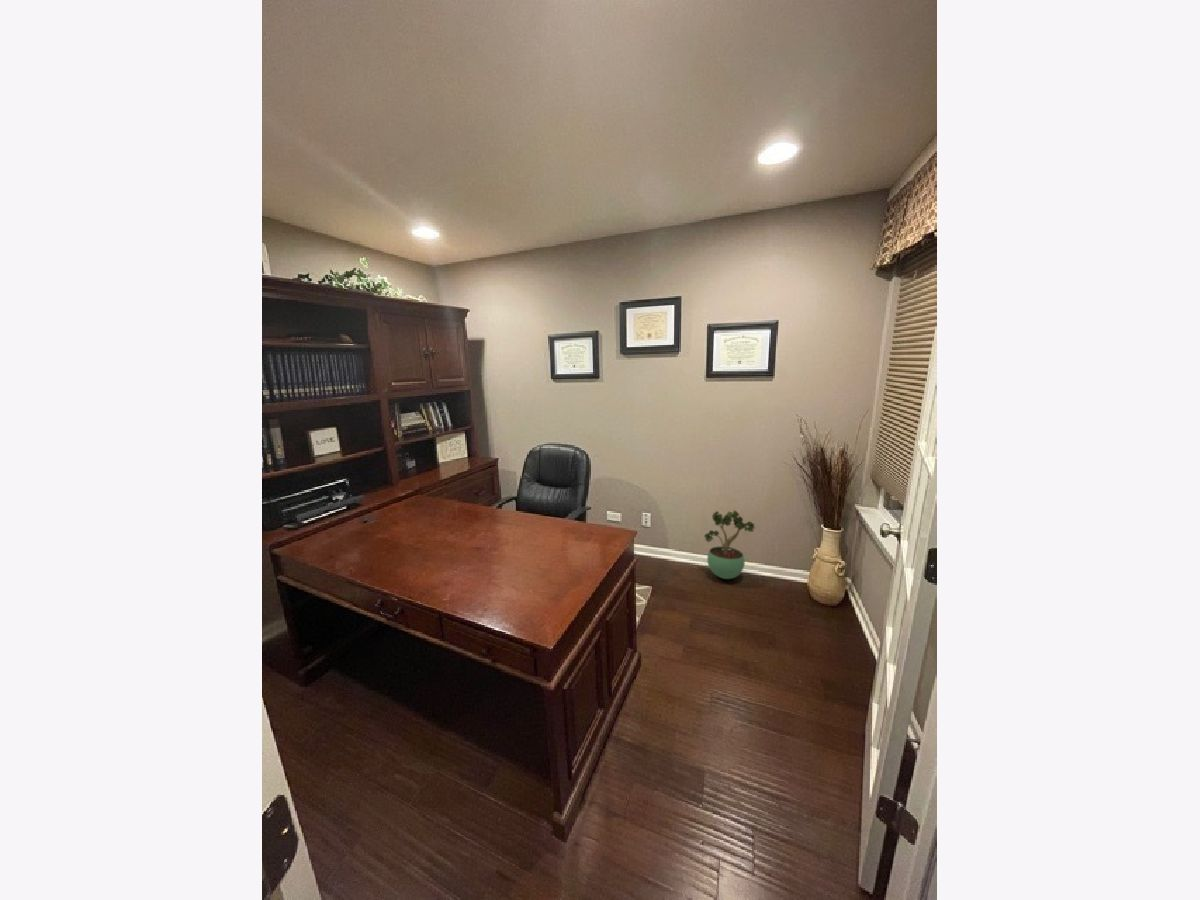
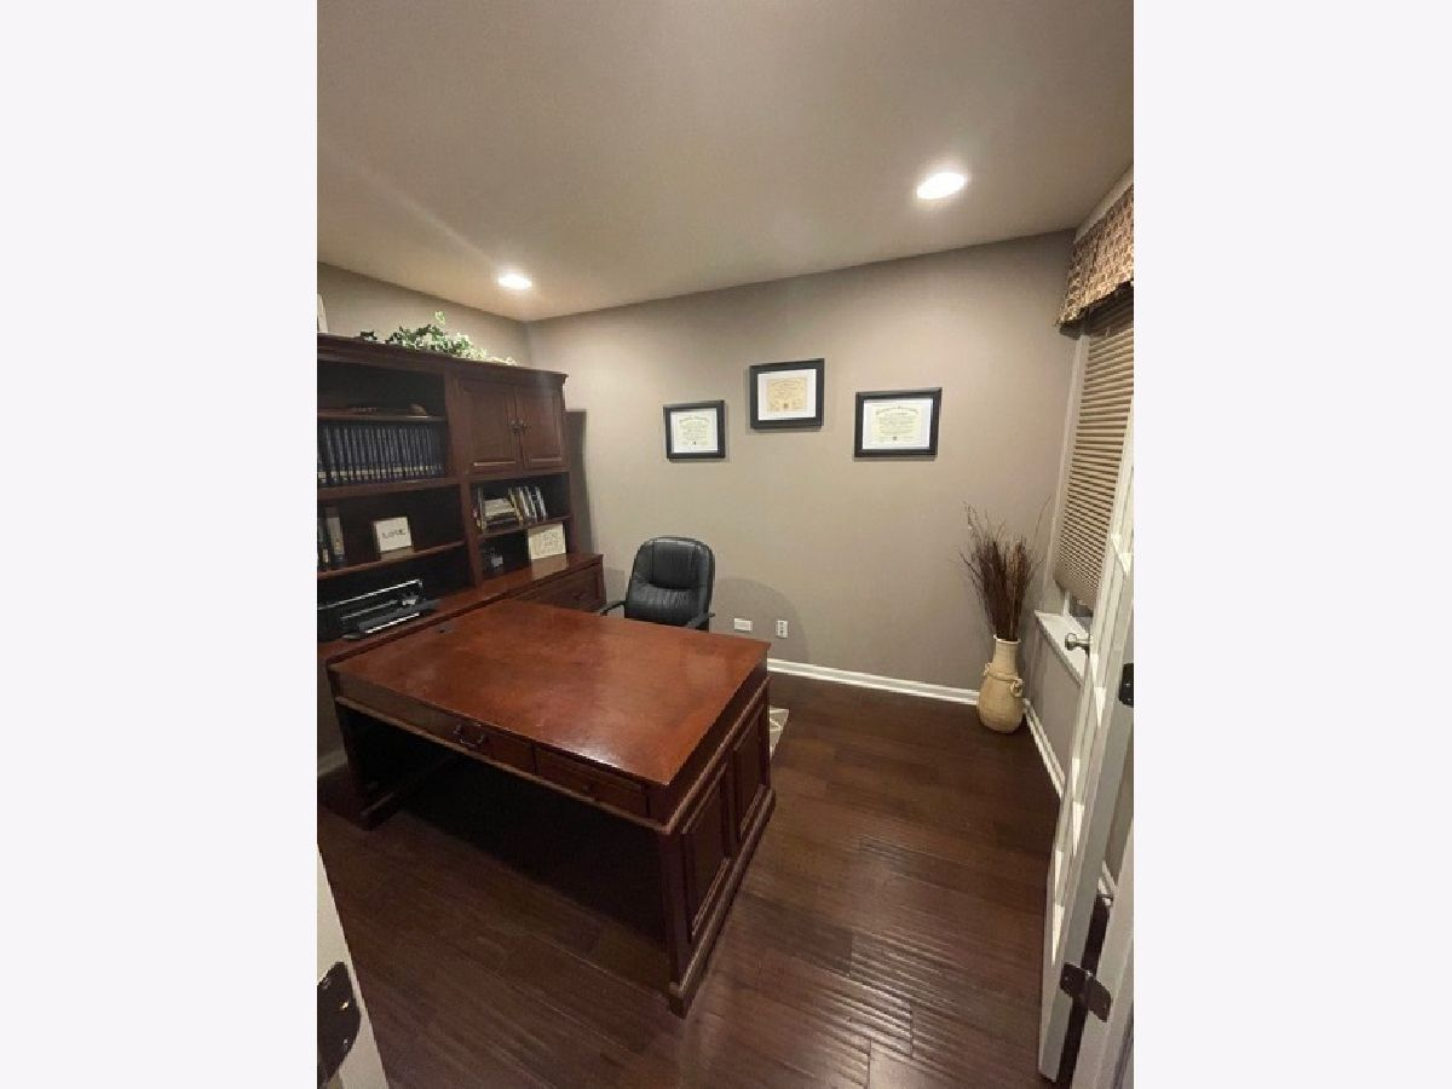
- potted plant (728, 543)
